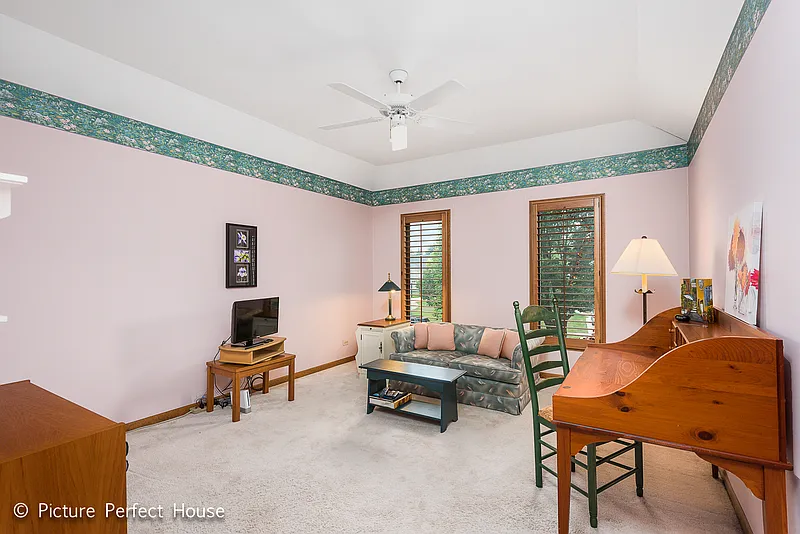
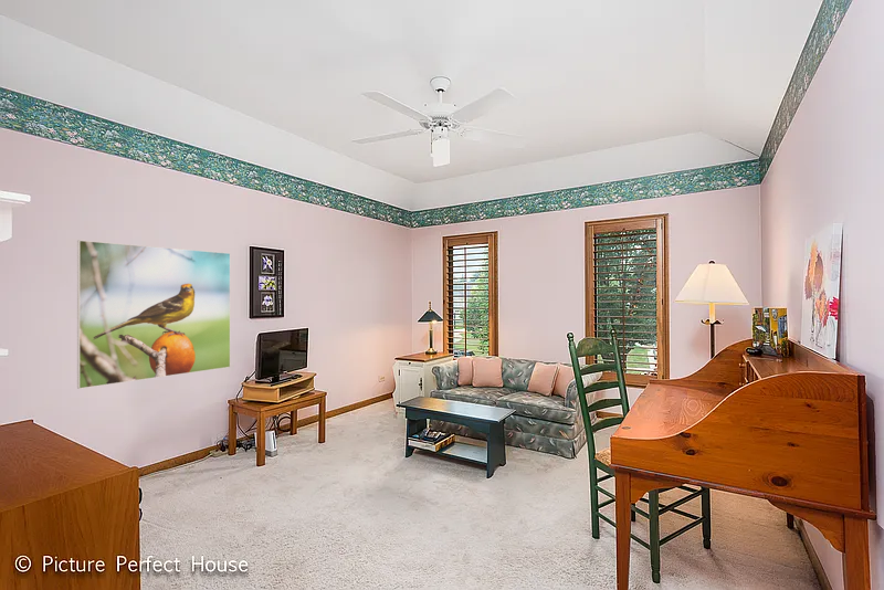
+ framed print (164, 312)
